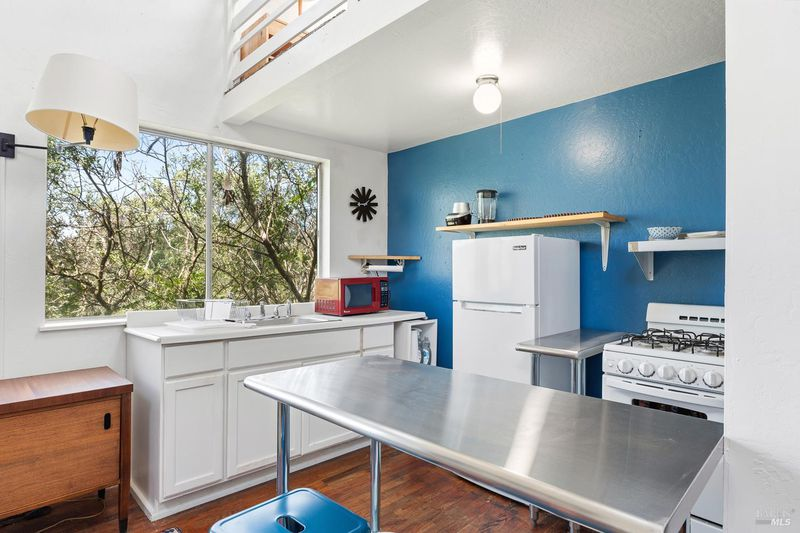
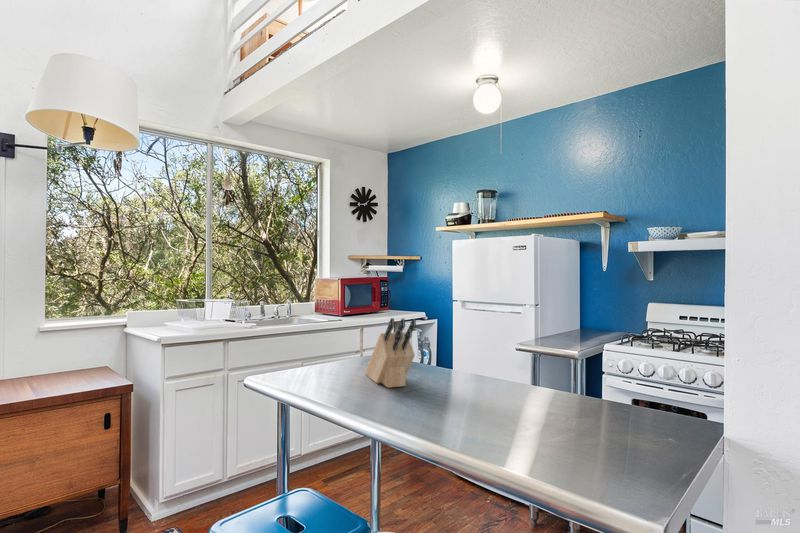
+ knife block (390, 348)
